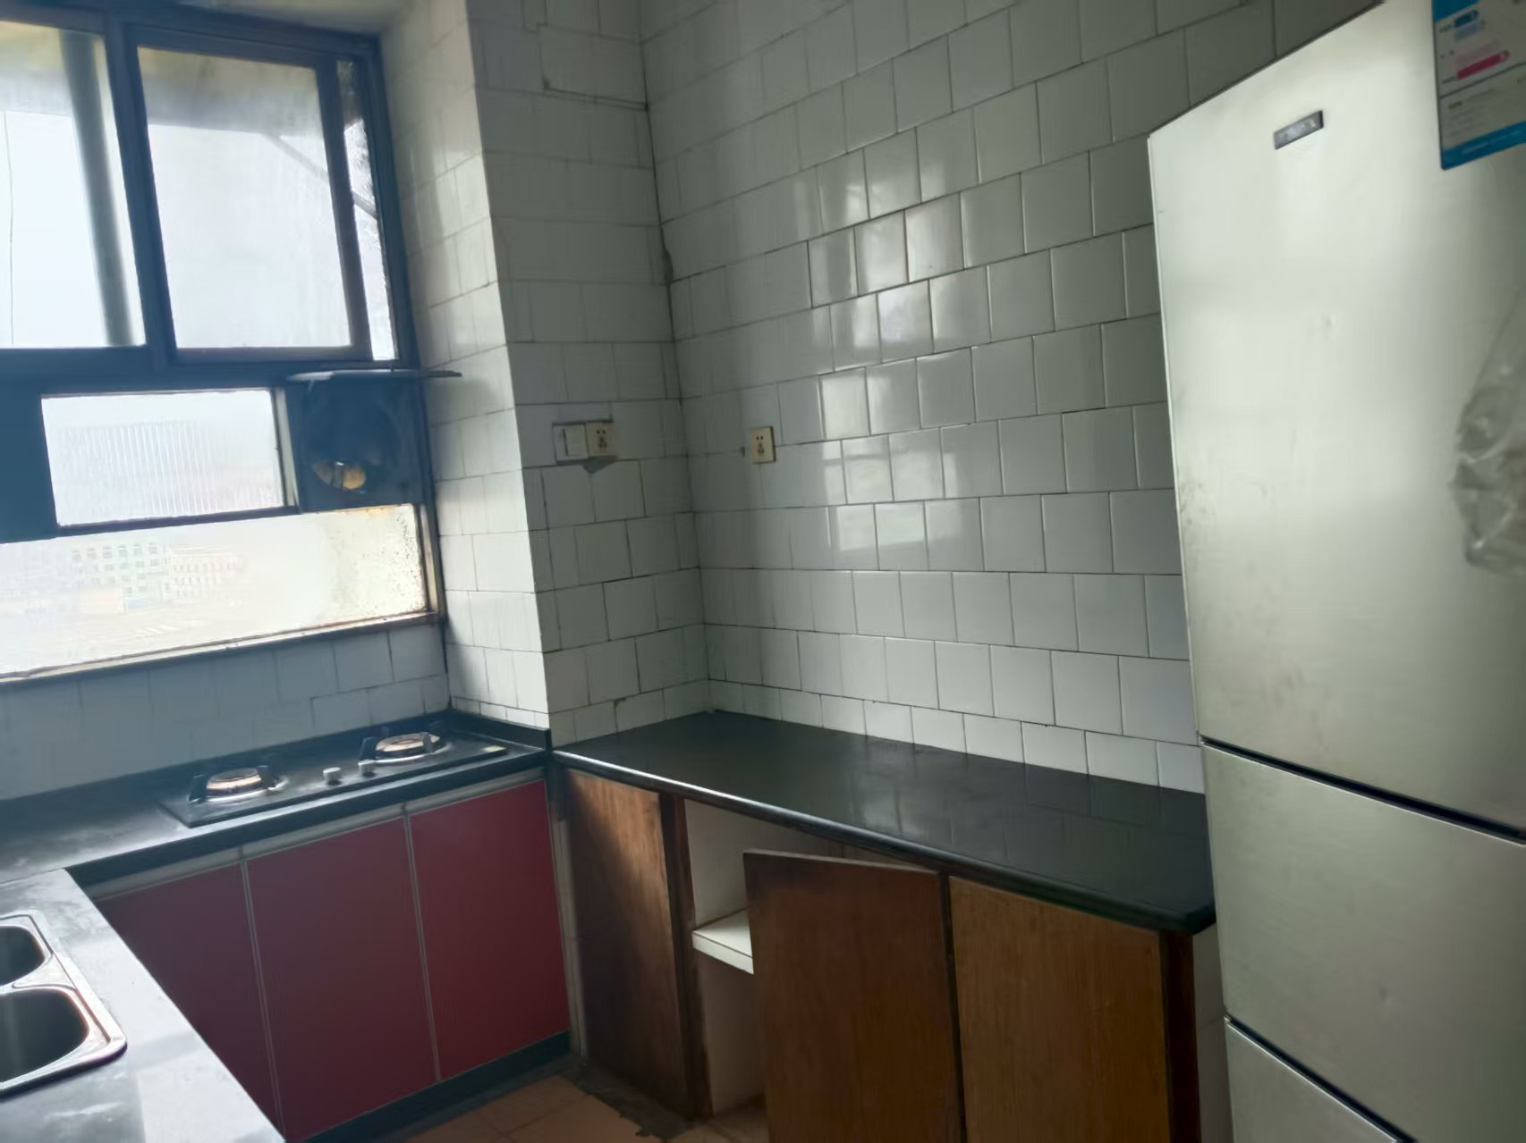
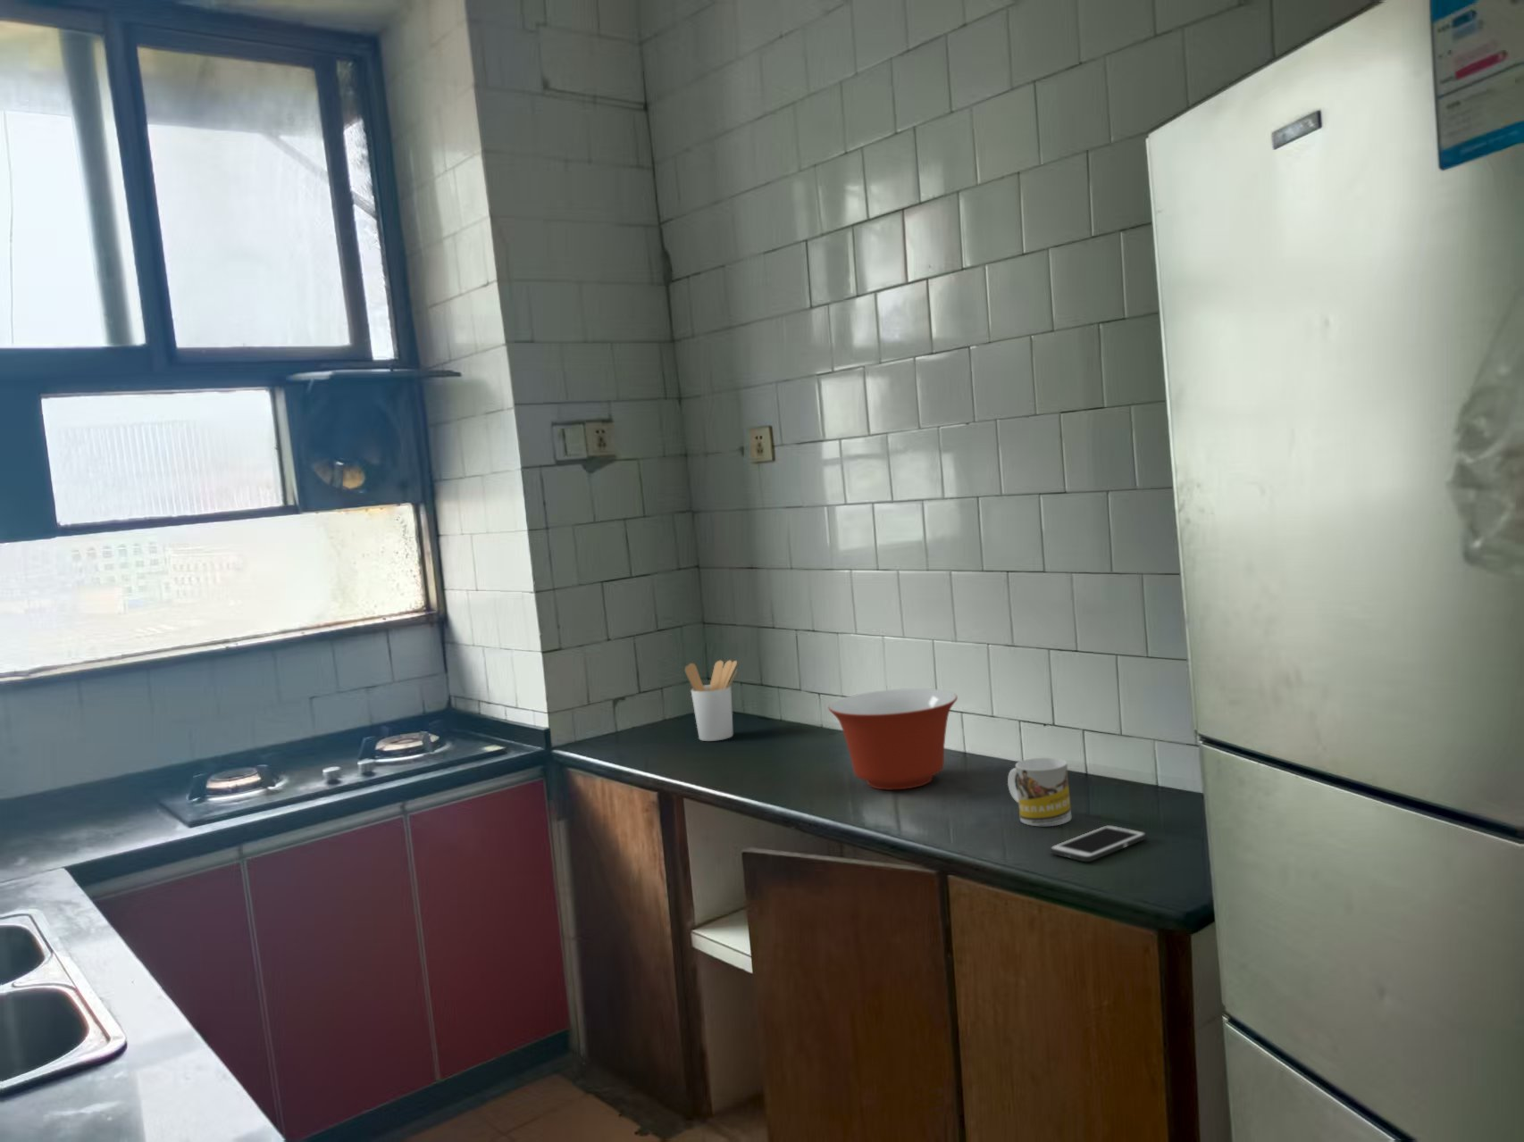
+ mug (1037, 788)
+ utensil holder (718, 698)
+ mixing bowl (896, 741)
+ cell phone (1098, 843)
